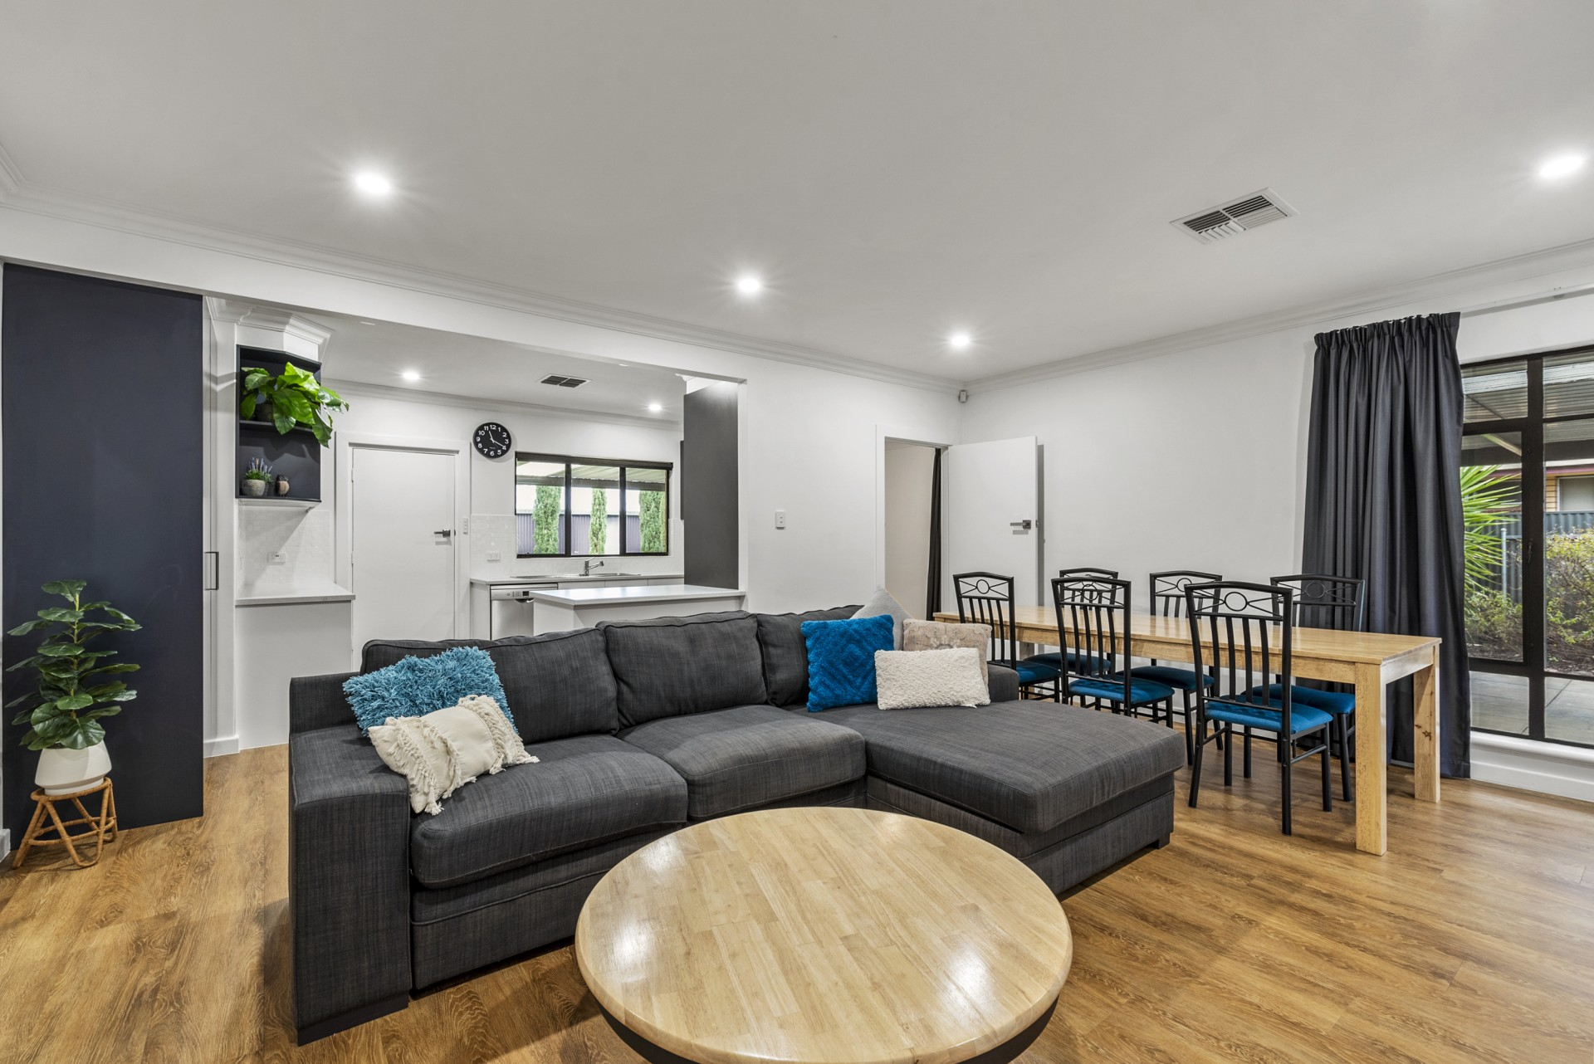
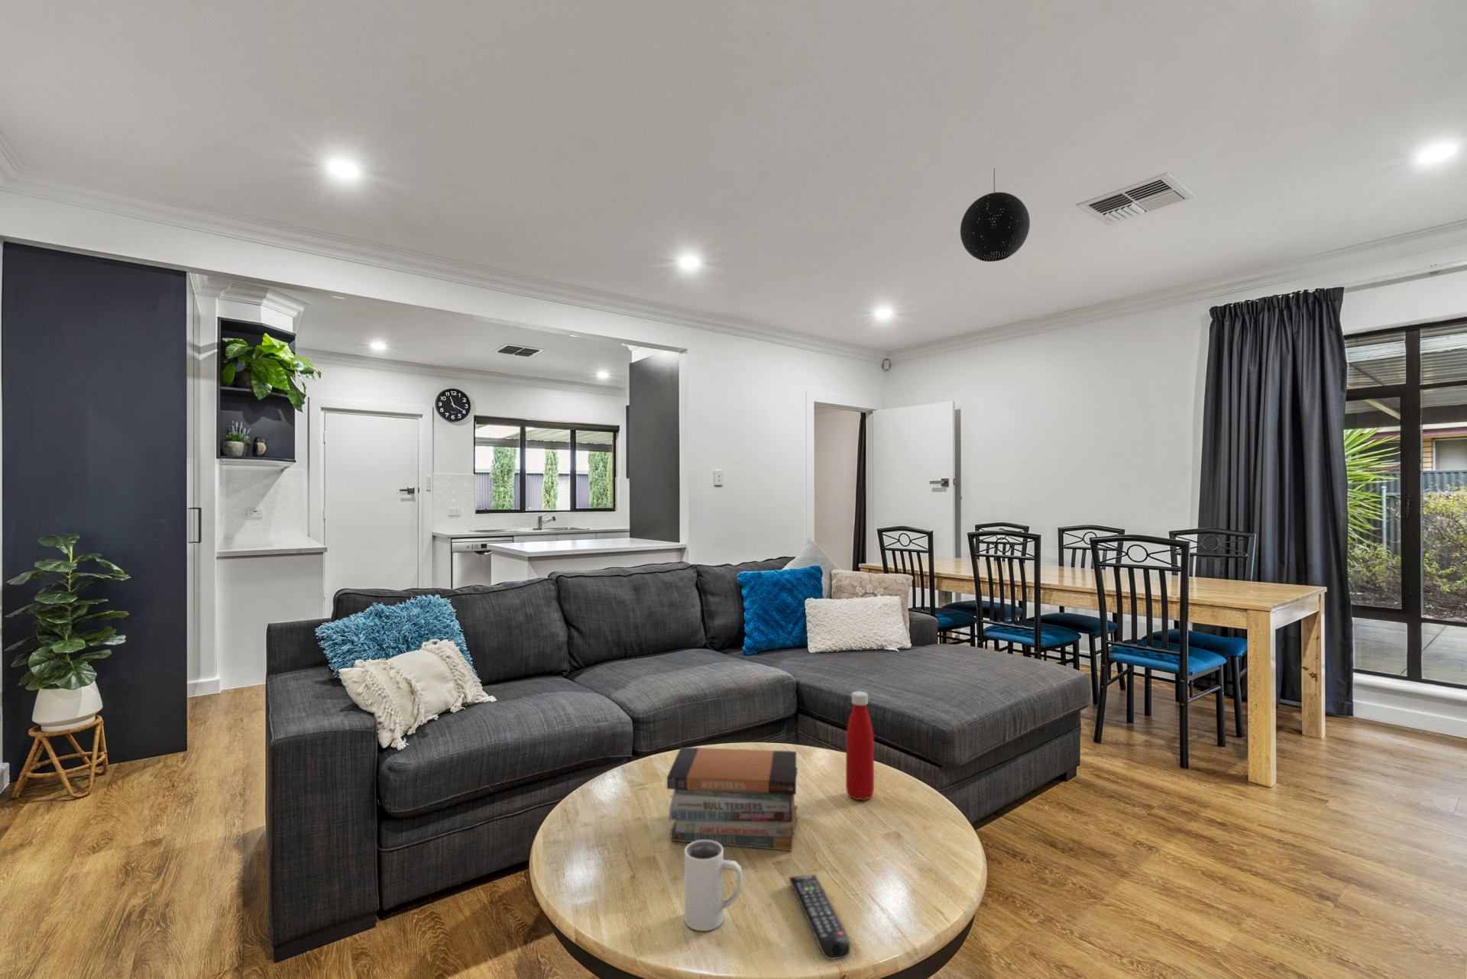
+ book stack (734, 795)
+ remote control (817, 910)
+ mug (713, 885)
+ pendant light (994, 212)
+ bottle (859, 744)
